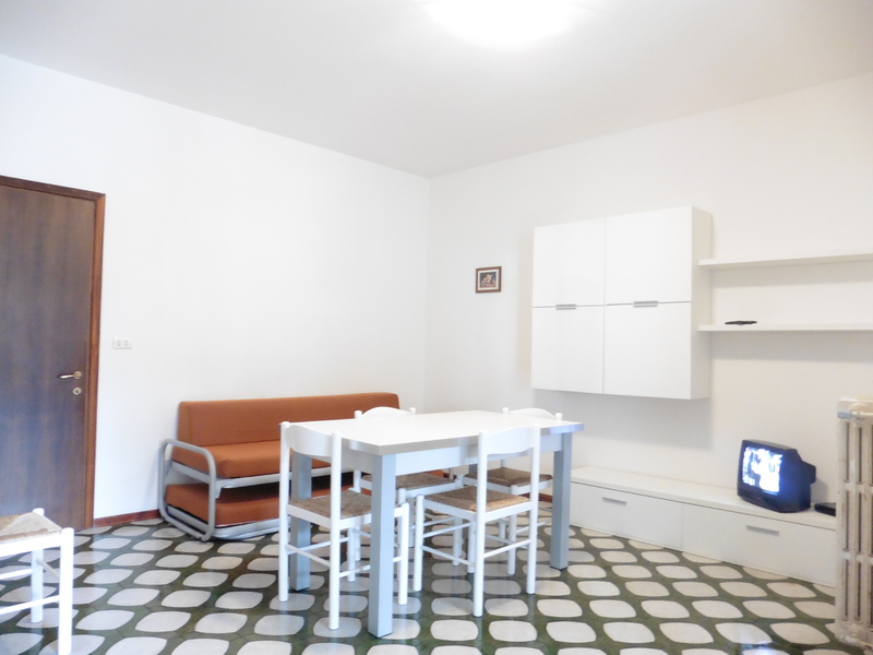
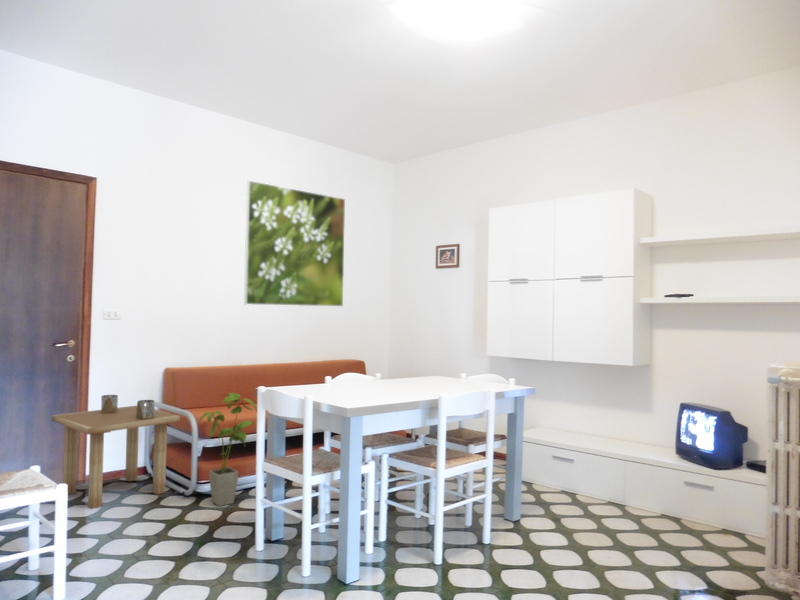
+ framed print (298, 247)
+ house plant (230, 447)
+ side table (126, 445)
